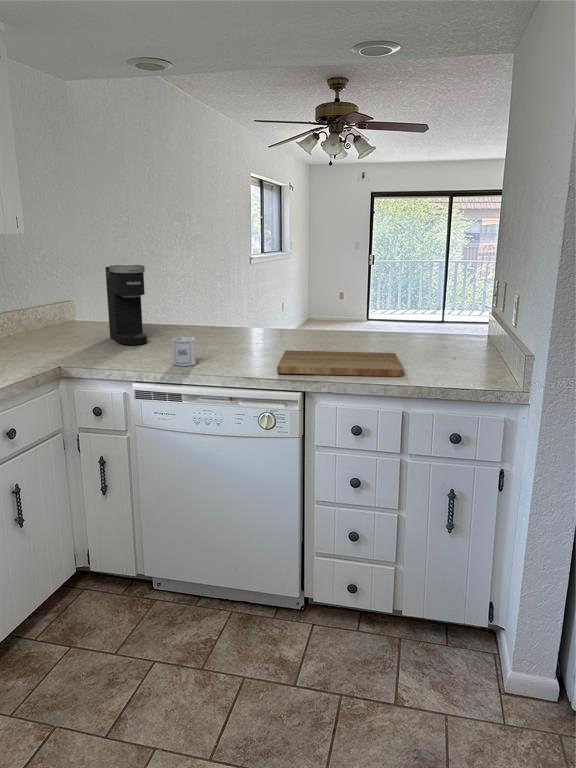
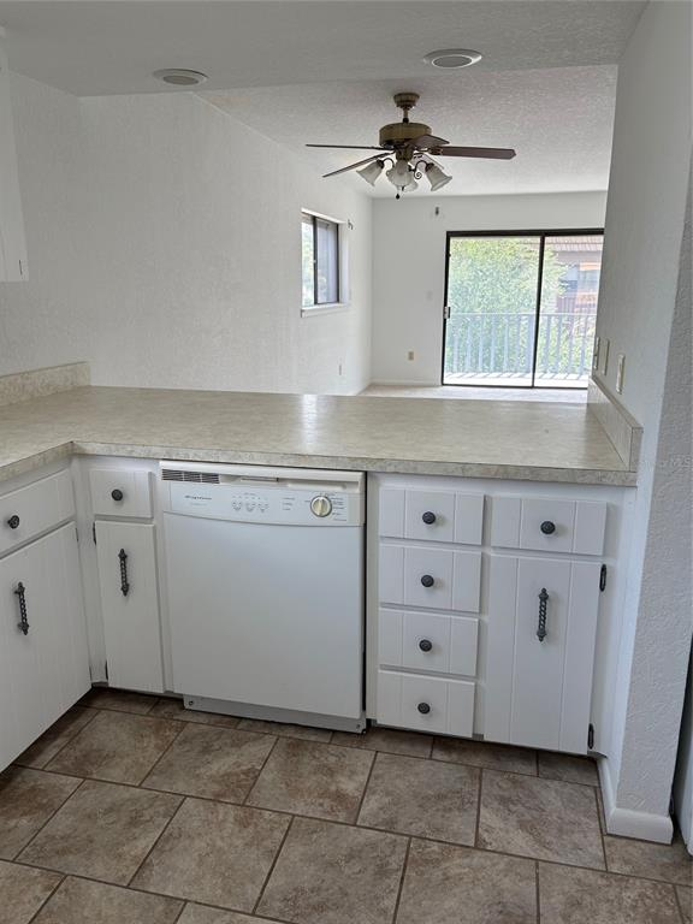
- cup (185, 350)
- coffee maker (126, 302)
- cutting board (339, 362)
